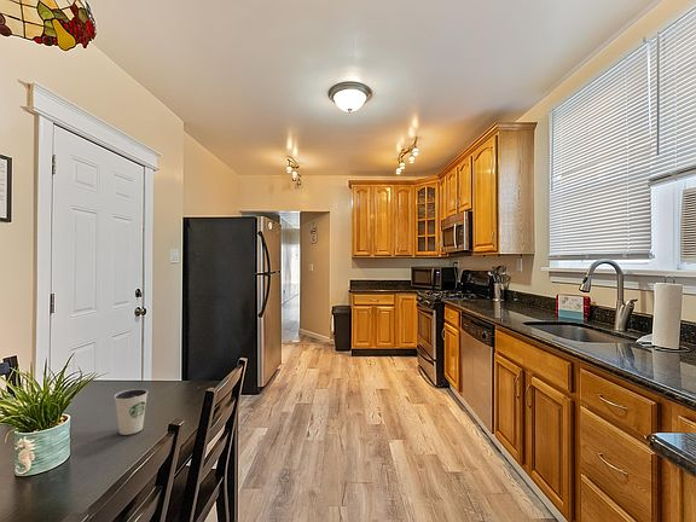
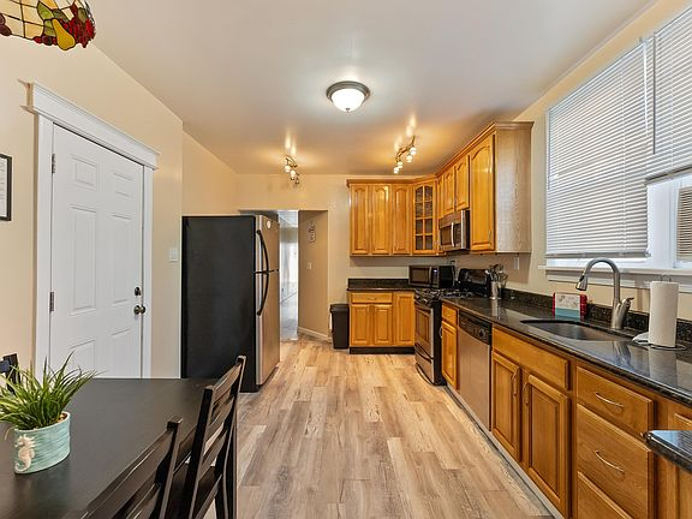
- dixie cup (130, 412)
